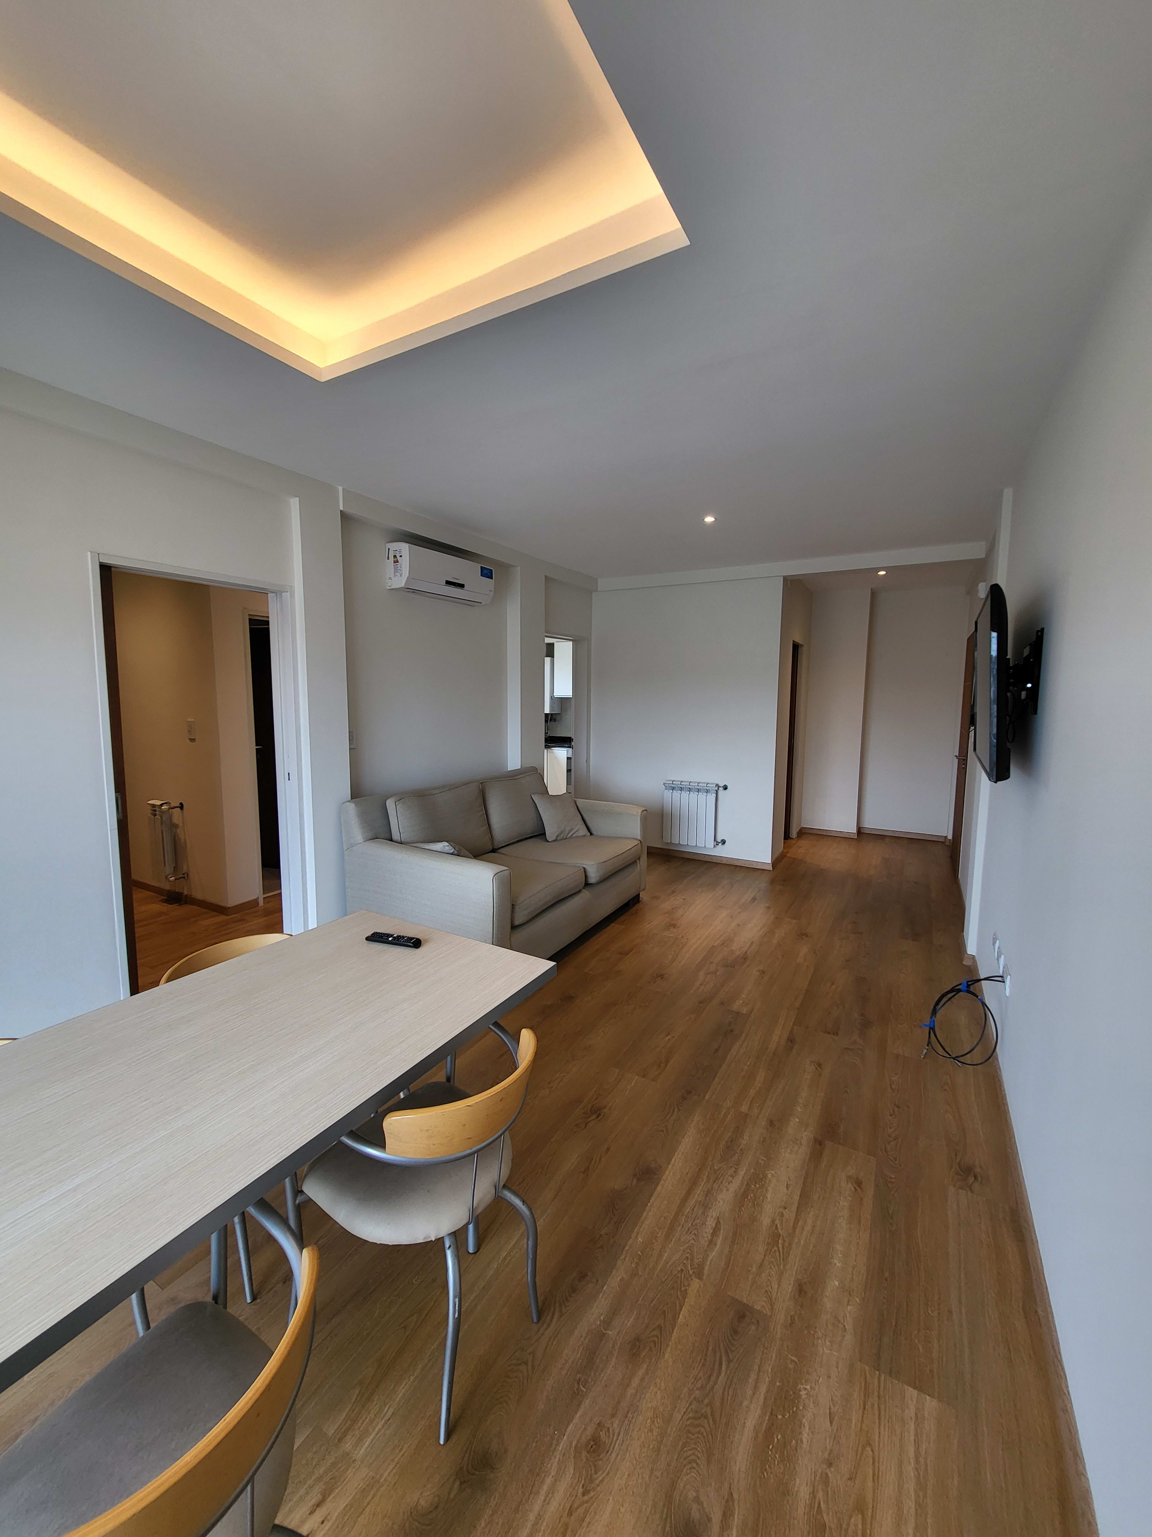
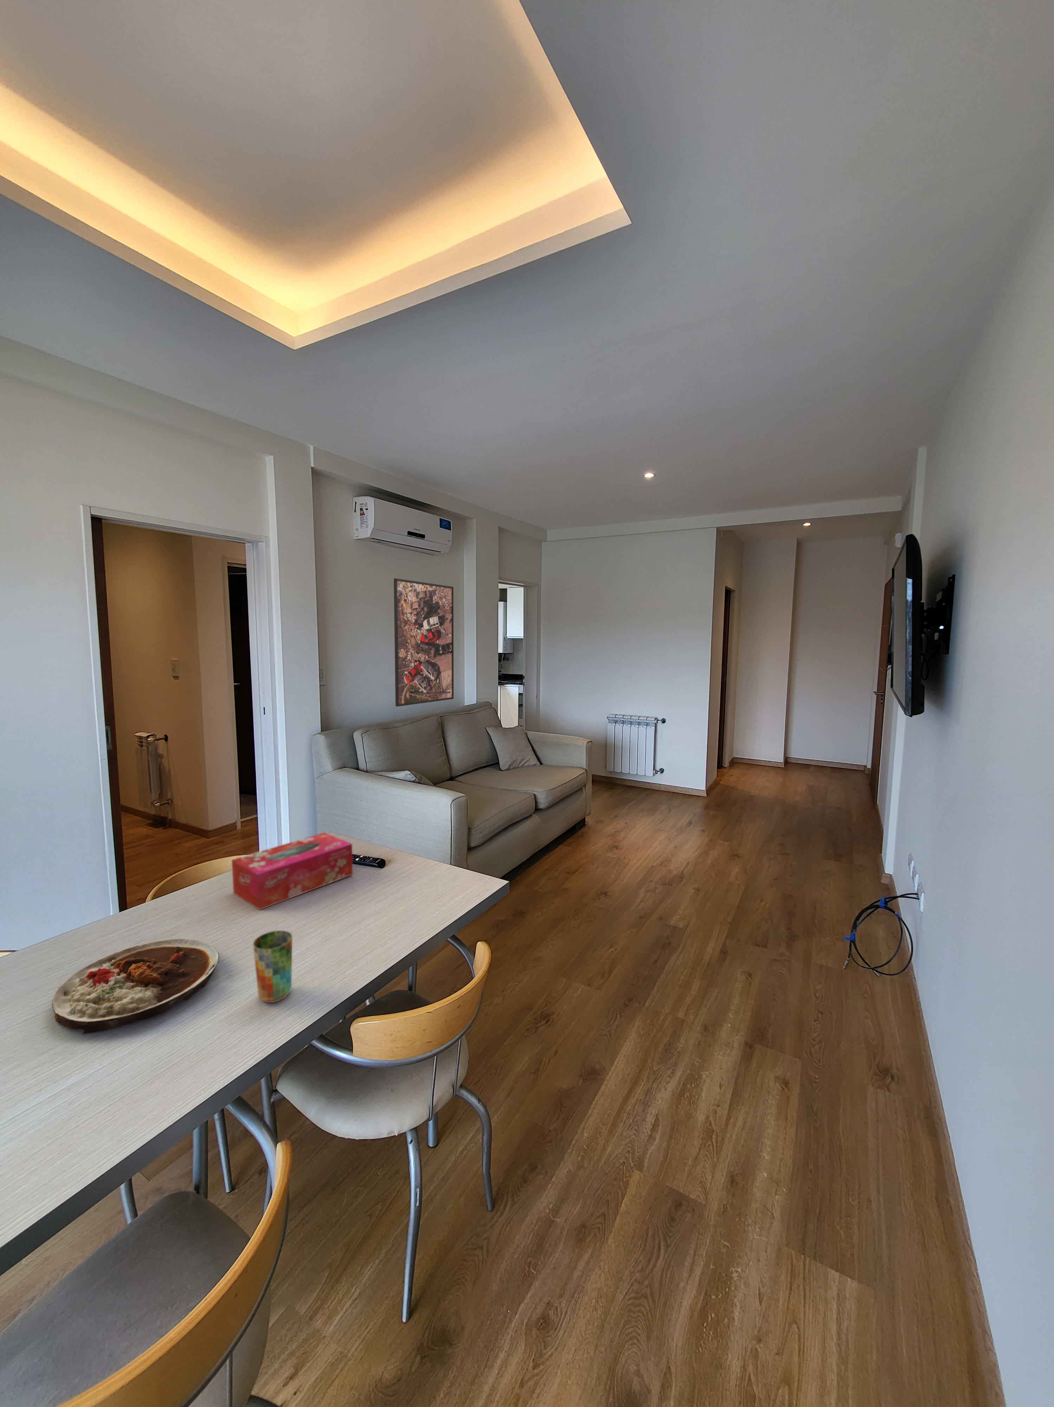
+ cup (275, 967)
+ plate (141, 976)
+ tissue box (294, 867)
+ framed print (426, 644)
